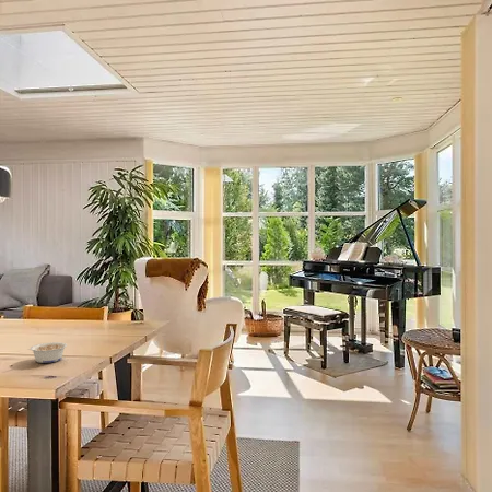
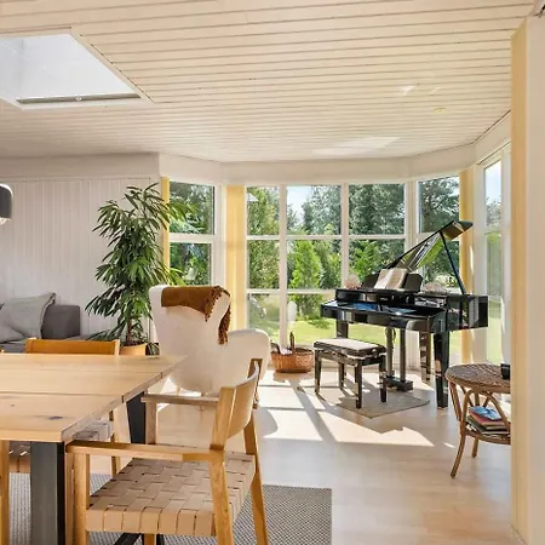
- legume (48, 352)
